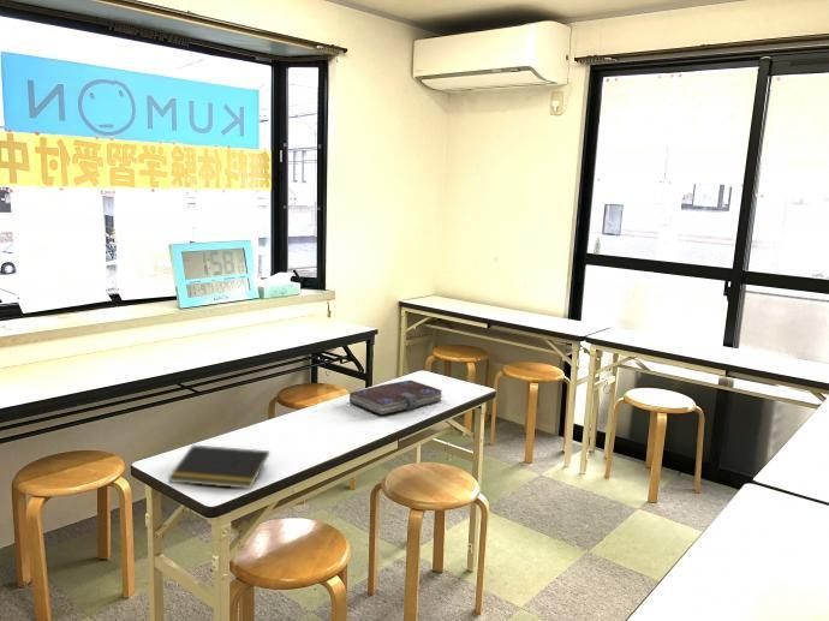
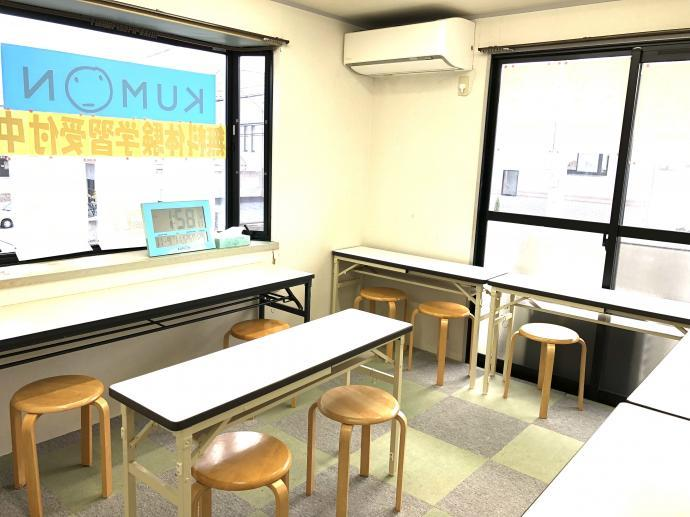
- notepad (220, 465)
- book (396, 395)
